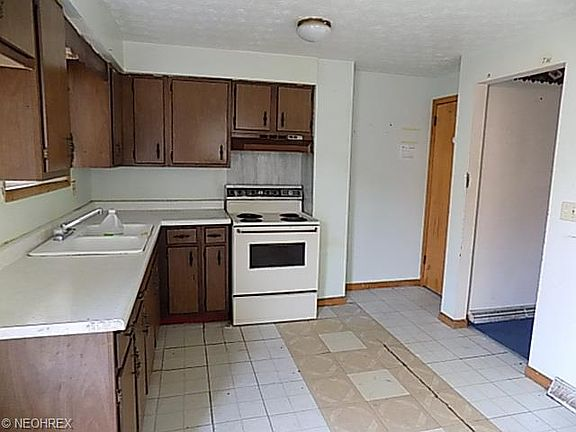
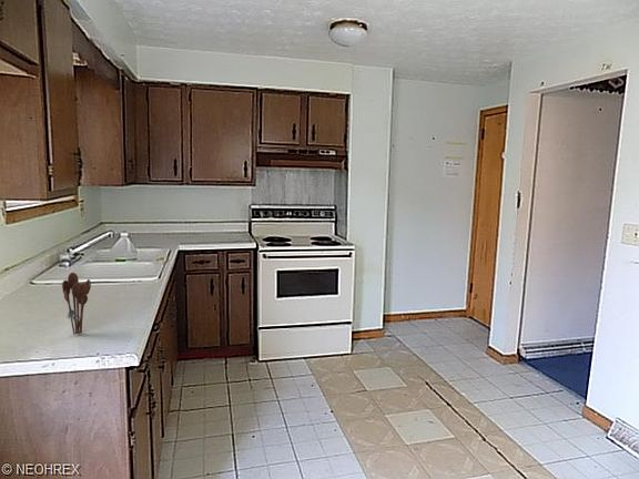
+ utensil holder (77, 304)
